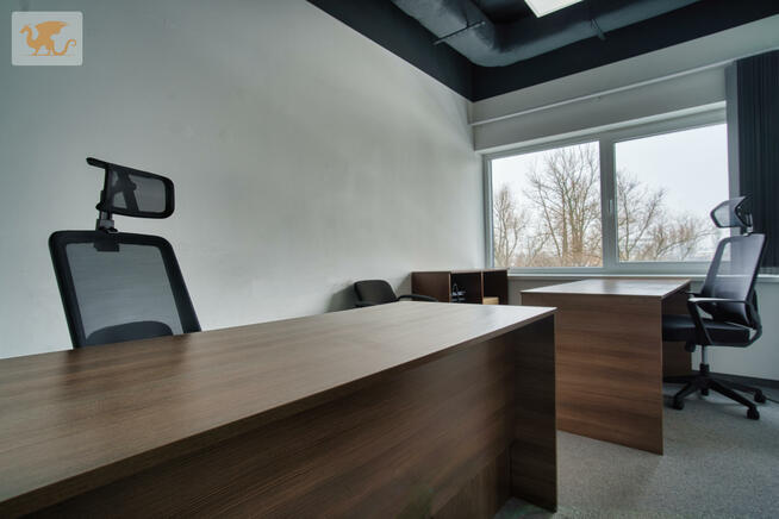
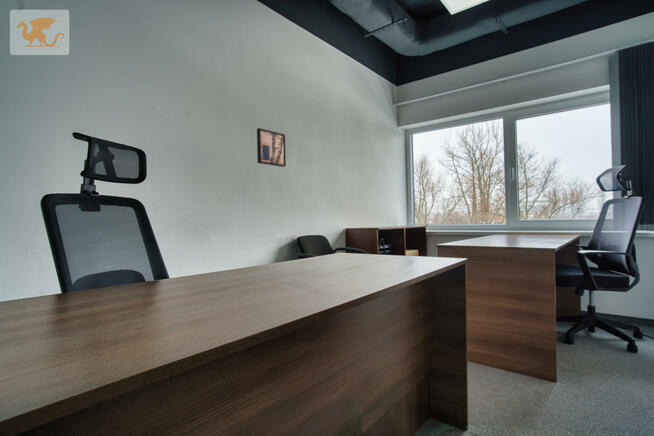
+ wall art (271, 148)
